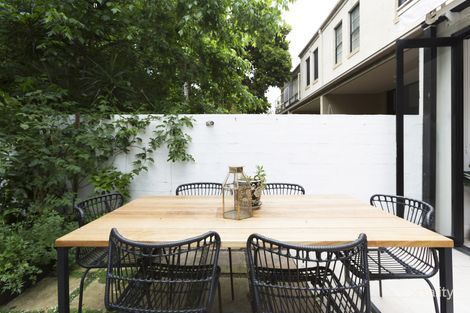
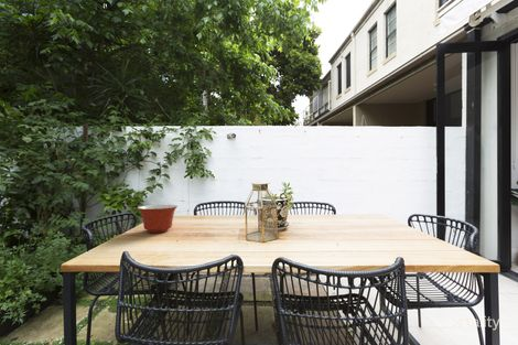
+ mixing bowl (158, 218)
